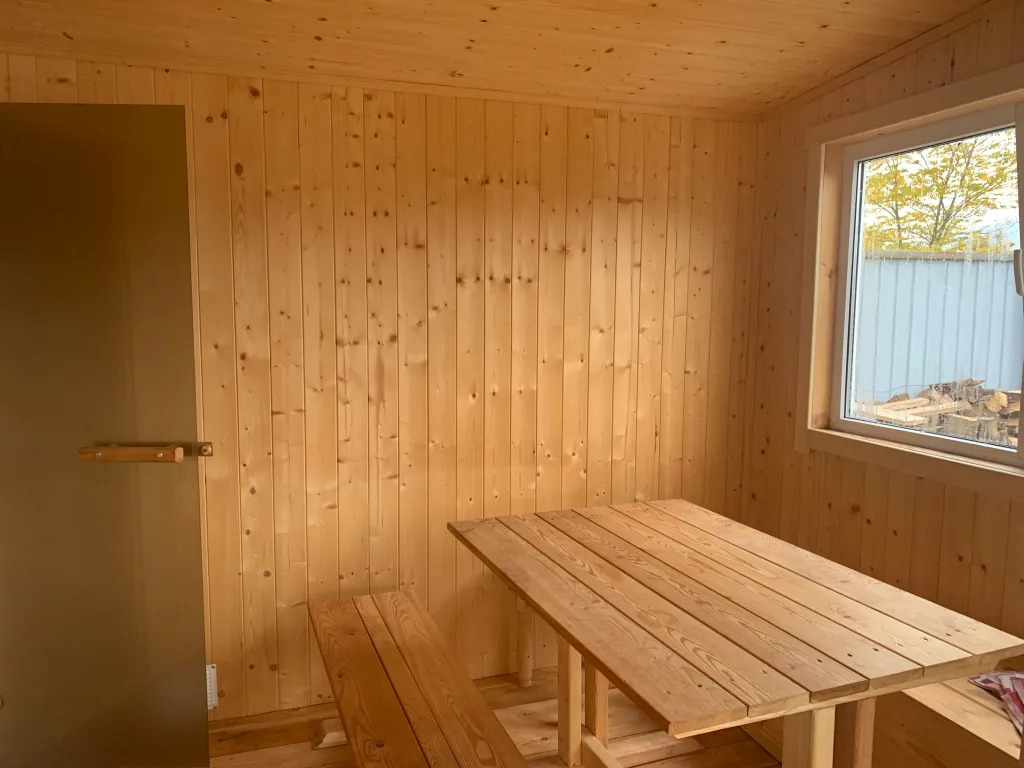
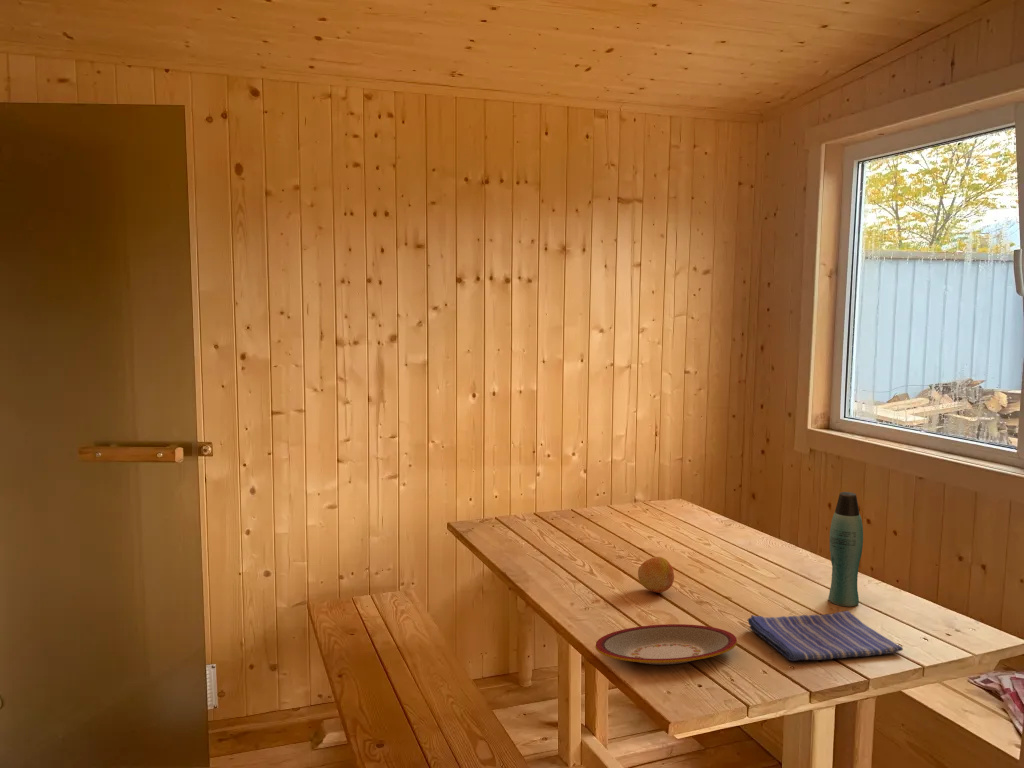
+ plate (666, 647)
+ dish towel (820, 633)
+ bottle (845, 548)
+ fruit (656, 574)
